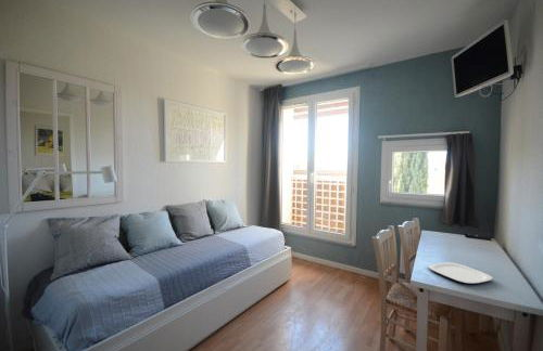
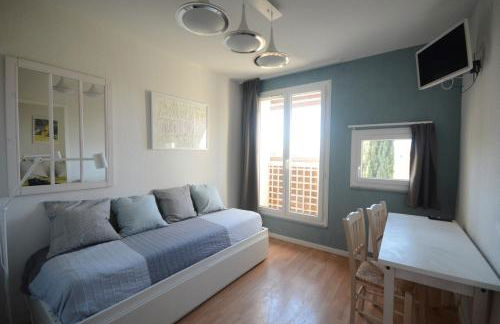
- plate (458, 272)
